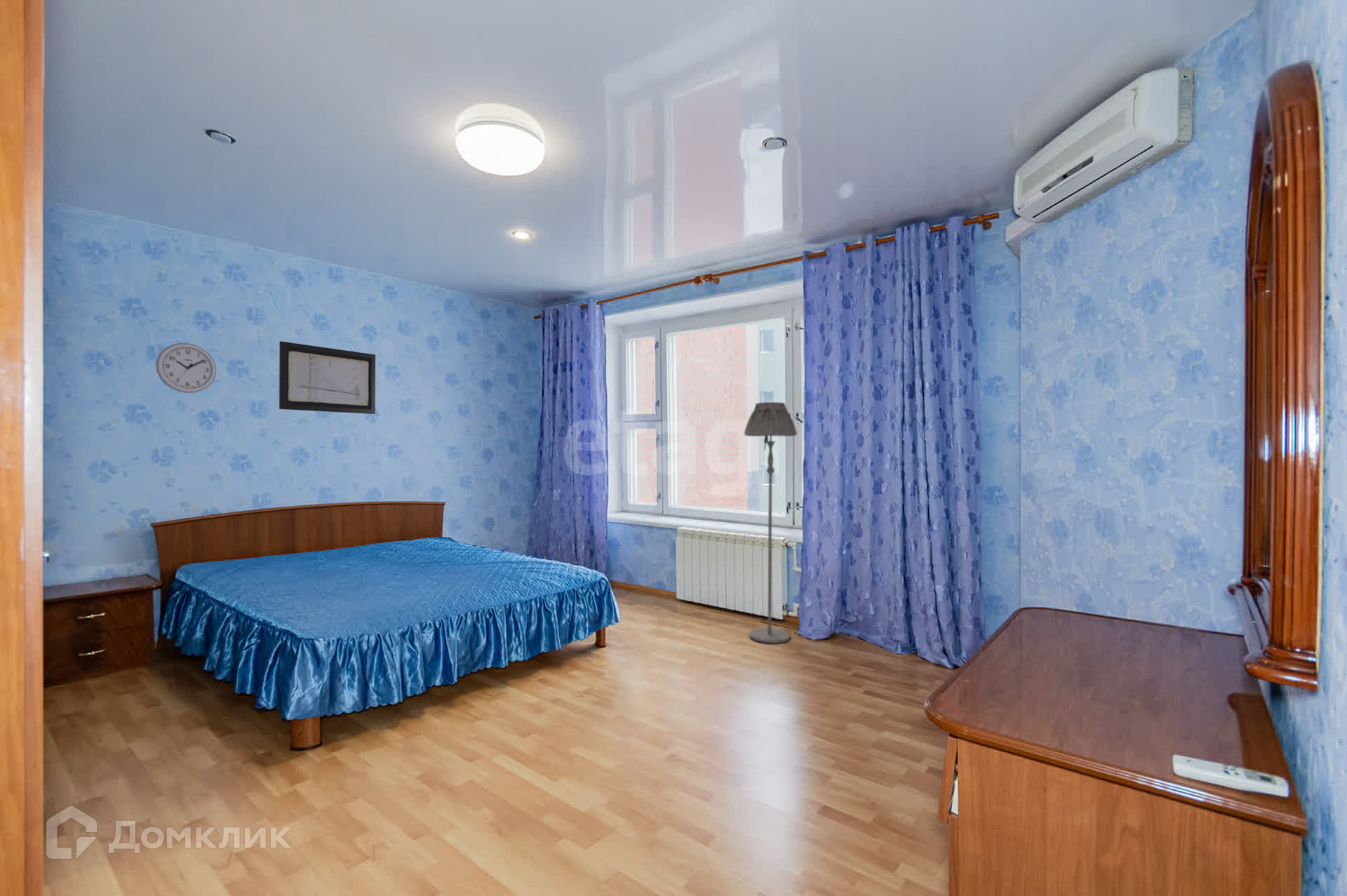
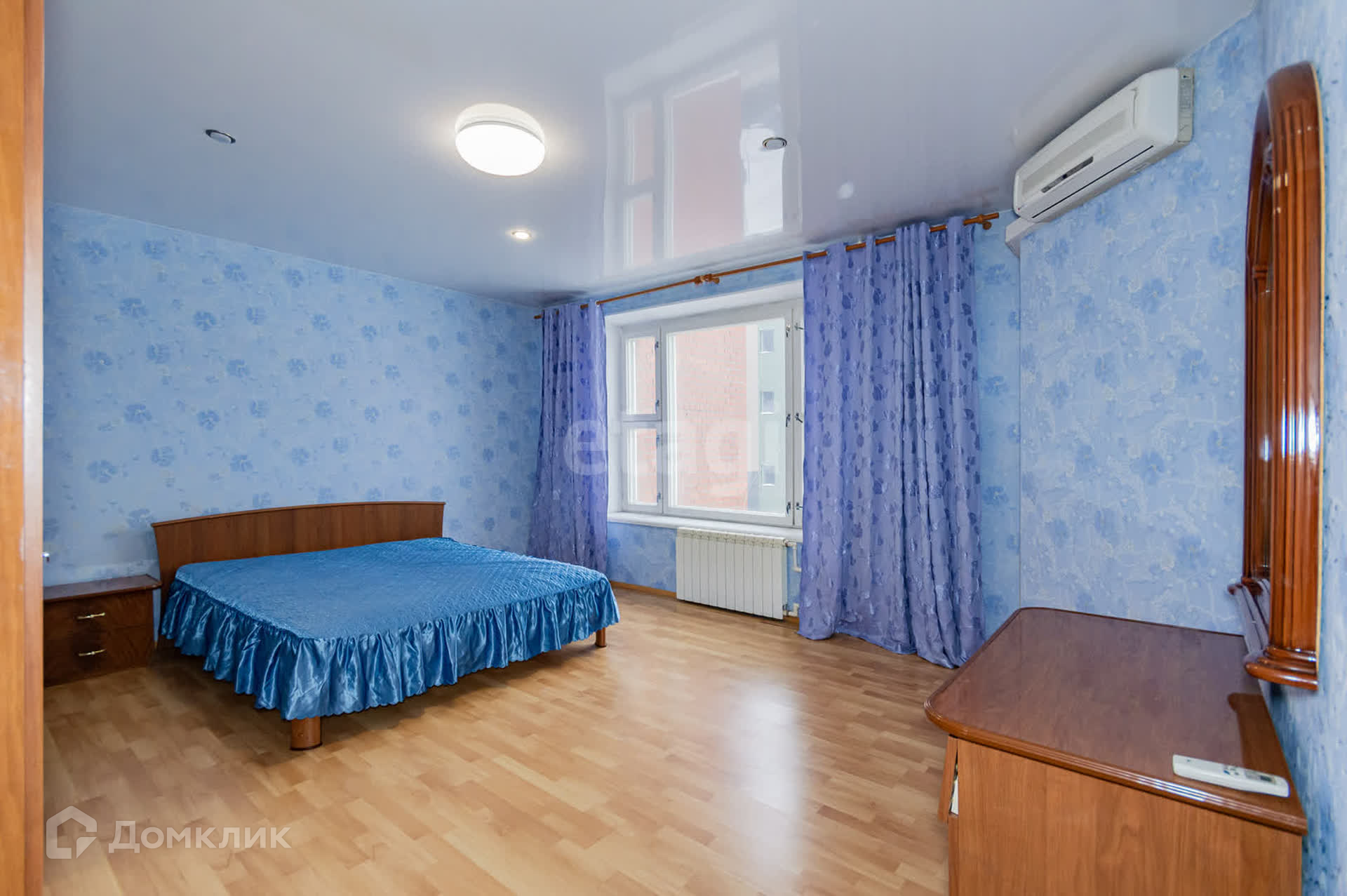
- wall clock (187, 368)
- wall art (330, 380)
- floor lamp (770, 519)
